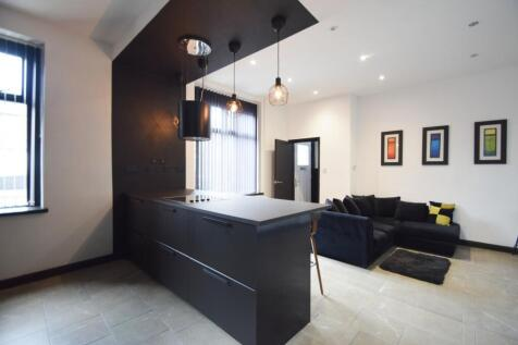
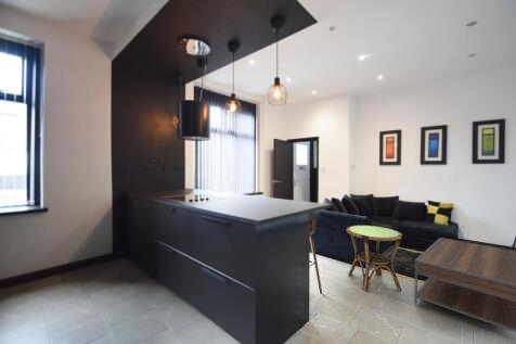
+ side table (372, 255)
+ coffee table (472, 277)
